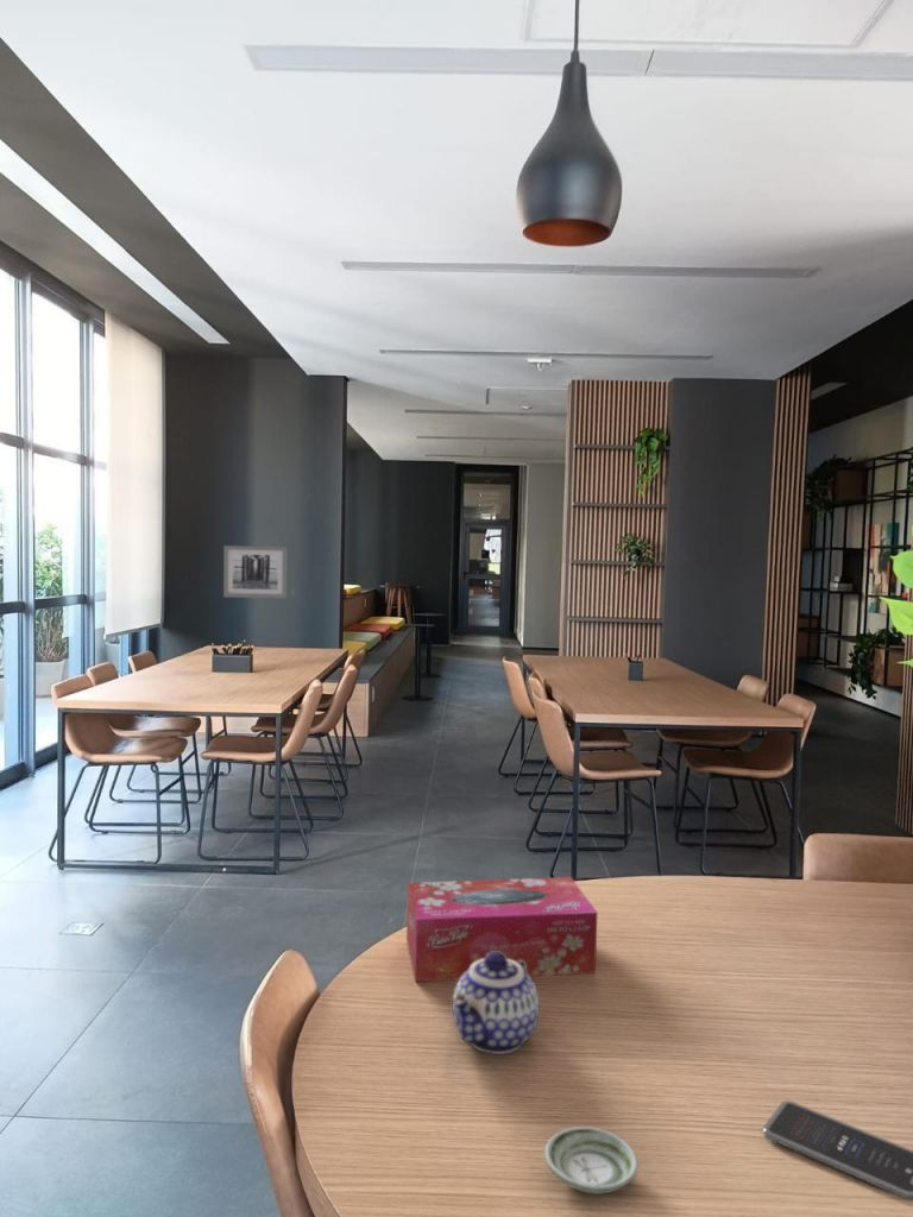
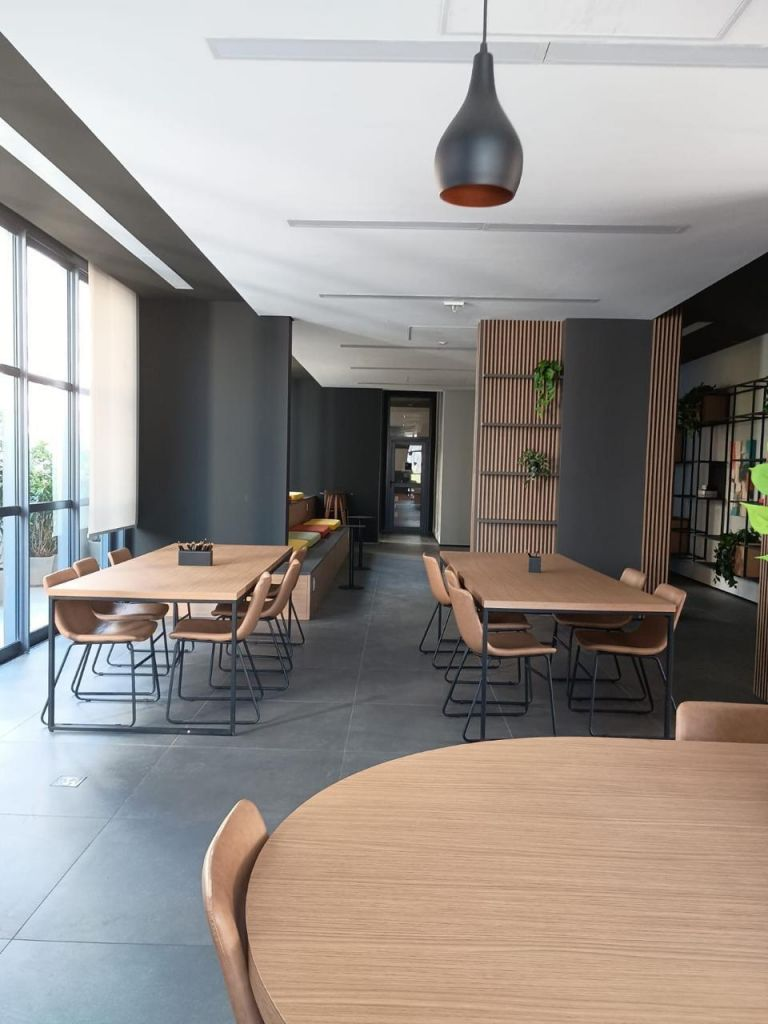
- teapot (495, 996)
- smartphone (844, 1147)
- wall art (254, 572)
- saucer (590, 1165)
- tissue box (498, 926)
